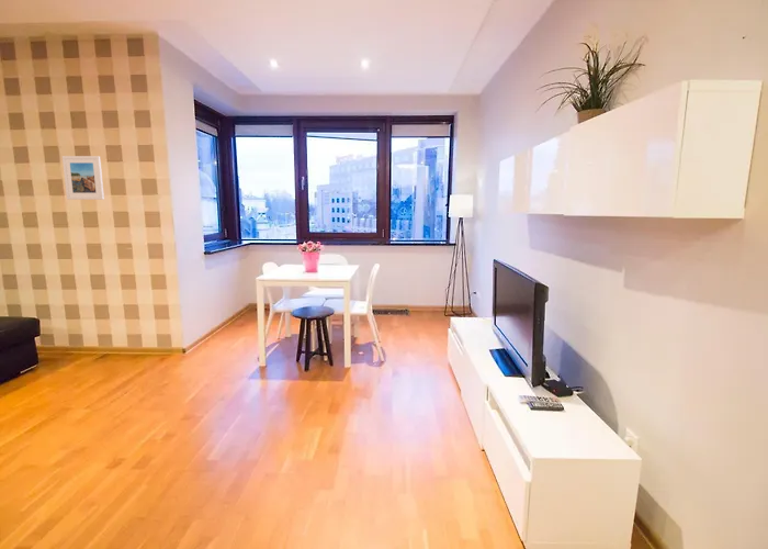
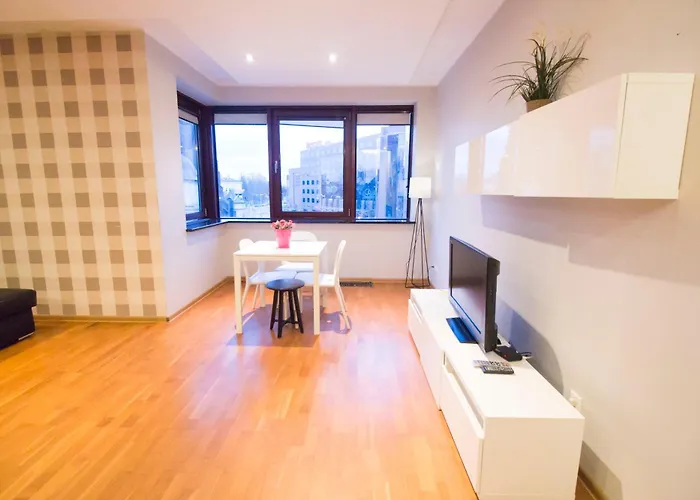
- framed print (83, 178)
